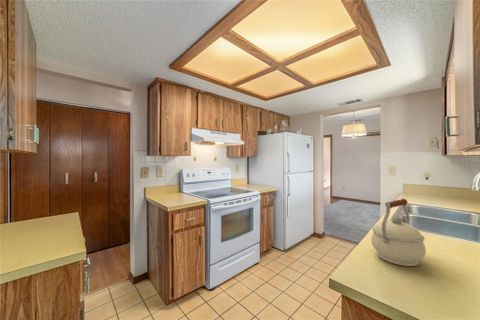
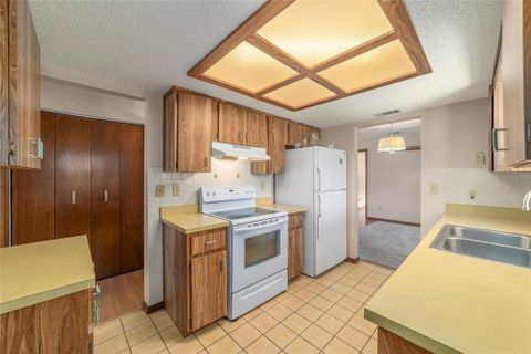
- kettle (398, 228)
